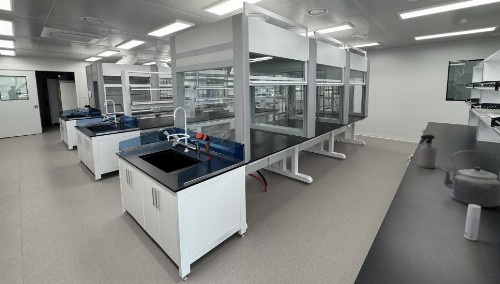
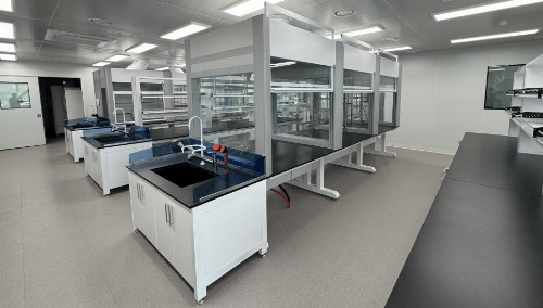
- kettle (471, 175)
- spray bottle (427, 150)
- bottle (472, 222)
